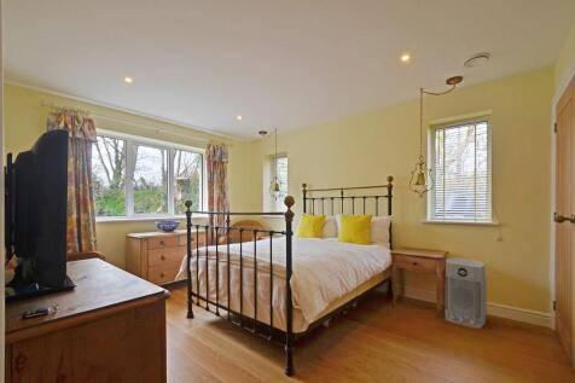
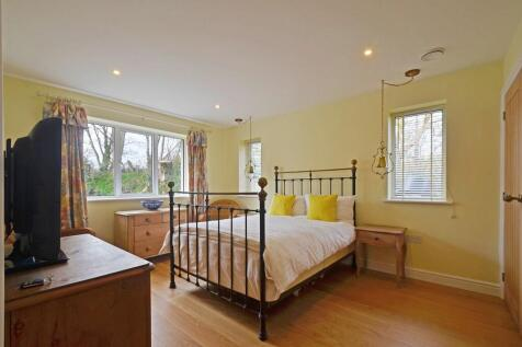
- air purifier (464, 290)
